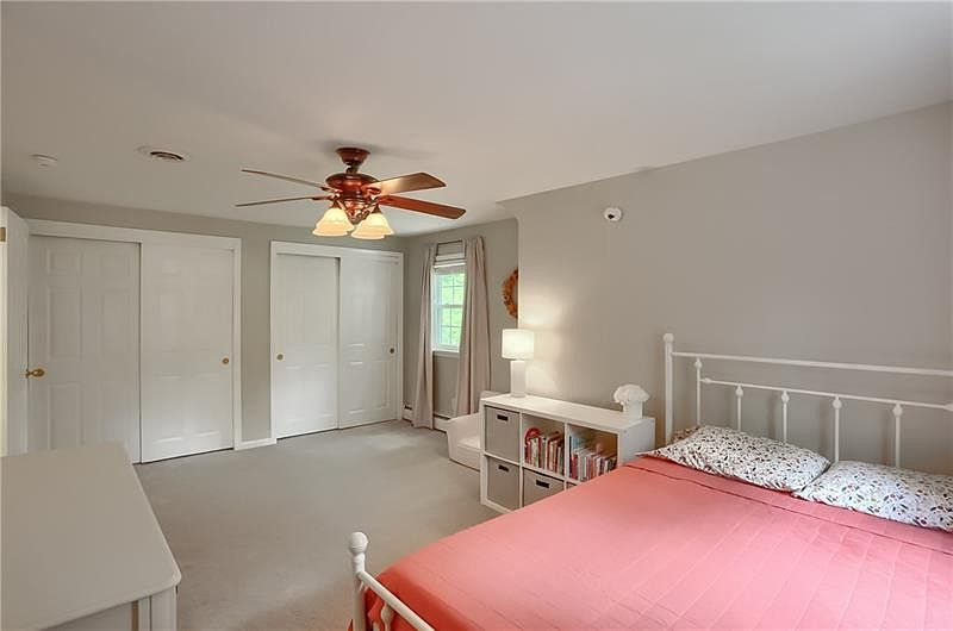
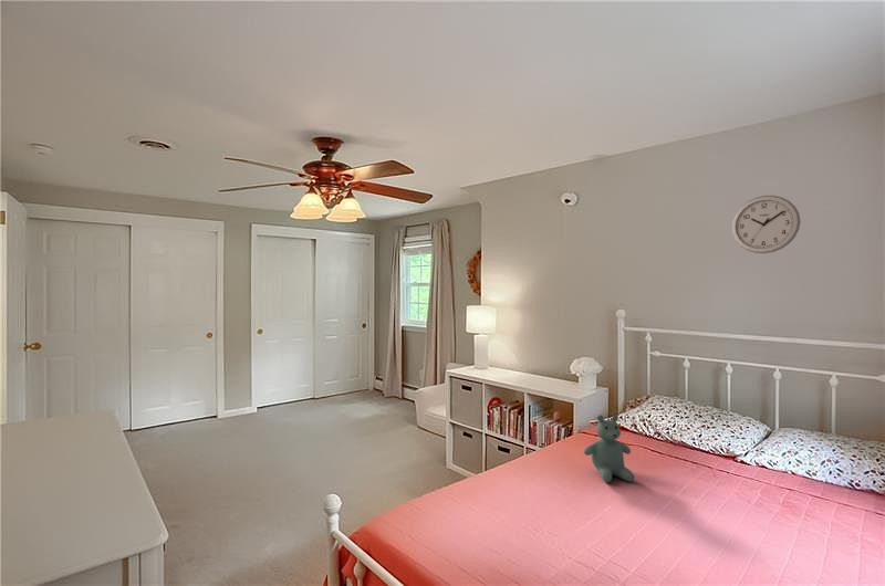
+ stuffed bear (611, 446)
+ wall clock (763, 224)
